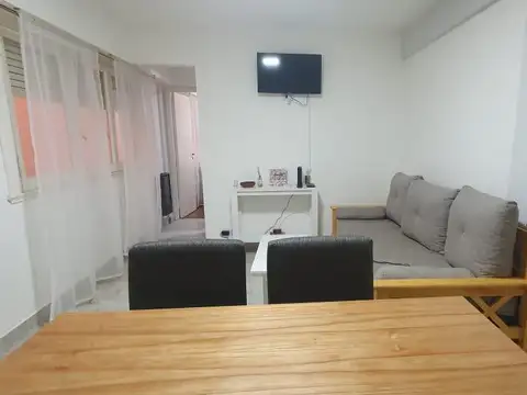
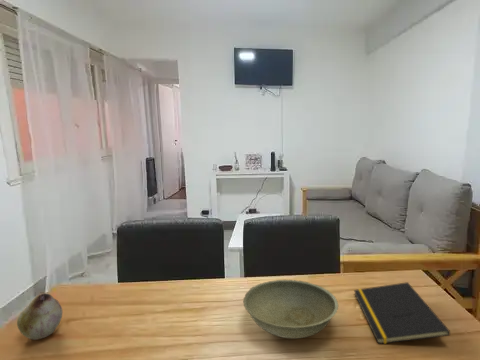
+ bowl (289, 310)
+ fruit (39, 313)
+ notepad (394, 309)
